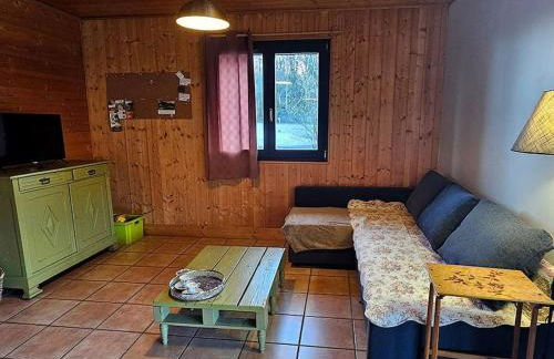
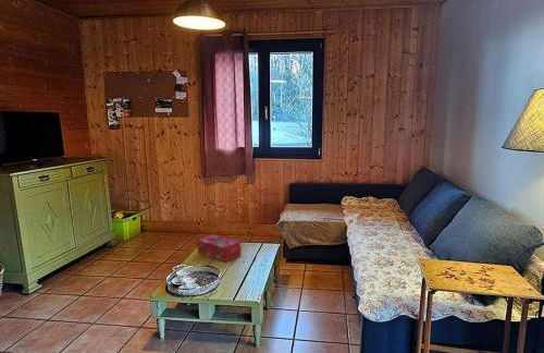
+ tissue box (219, 247)
